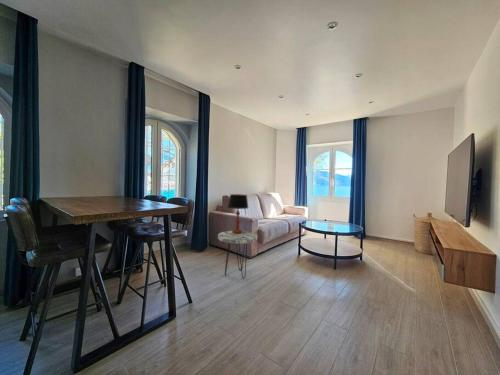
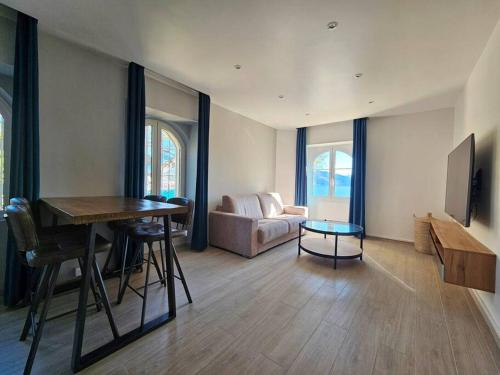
- table lamp (237, 213)
- side table (237, 254)
